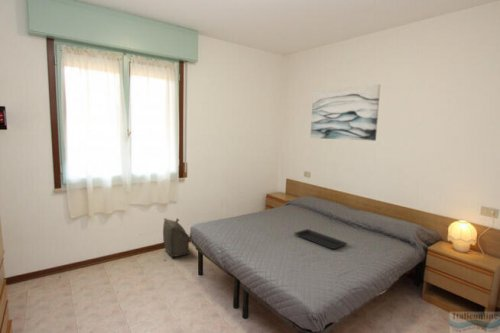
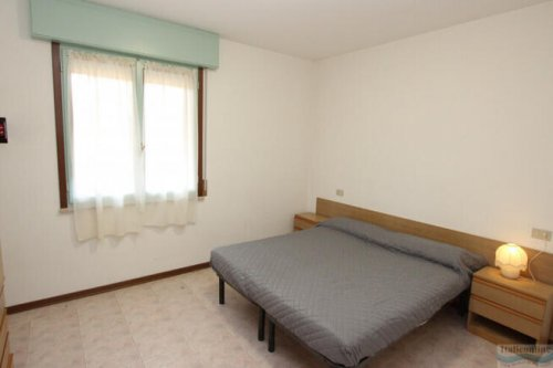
- wall art (341, 114)
- backpack (176, 235)
- serving tray (319, 239)
